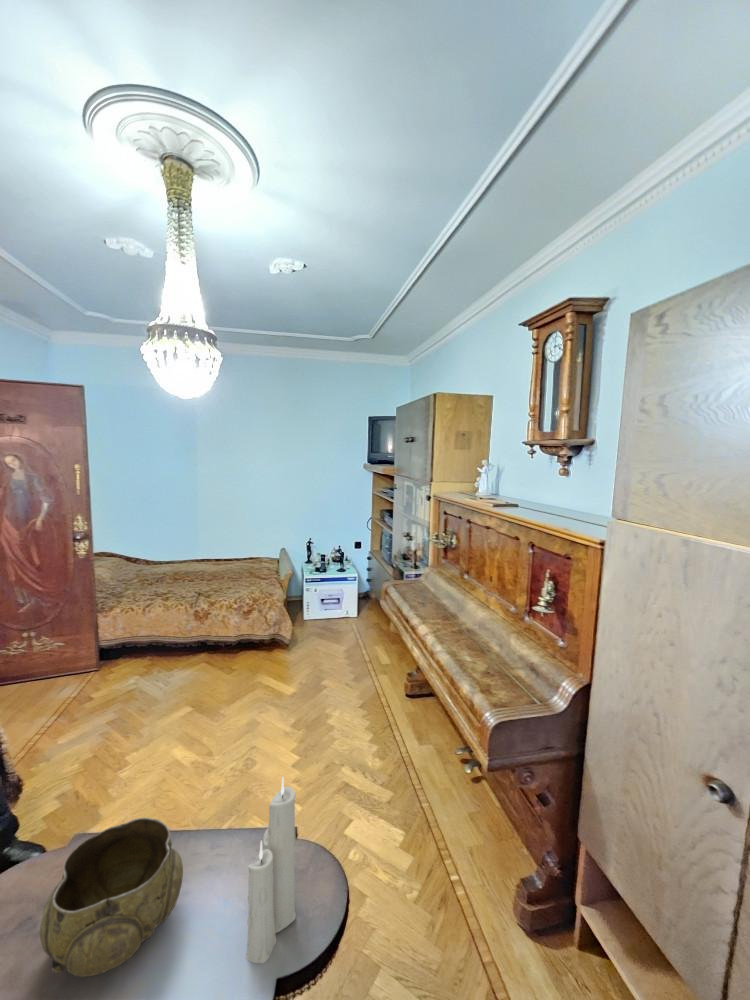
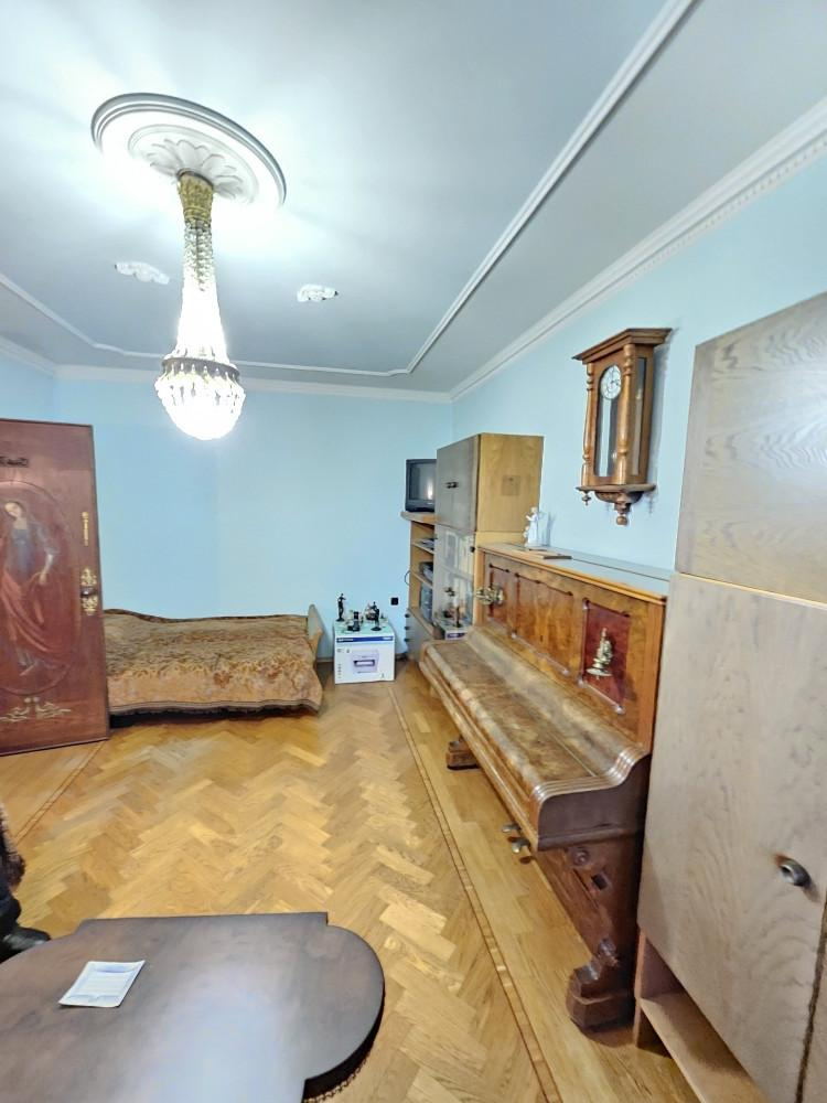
- candle (275, 844)
- decorative bowl (117, 893)
